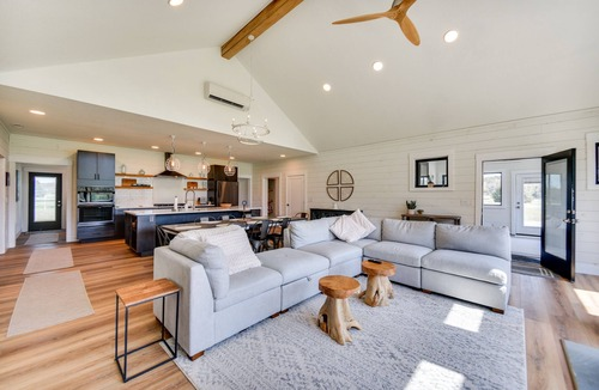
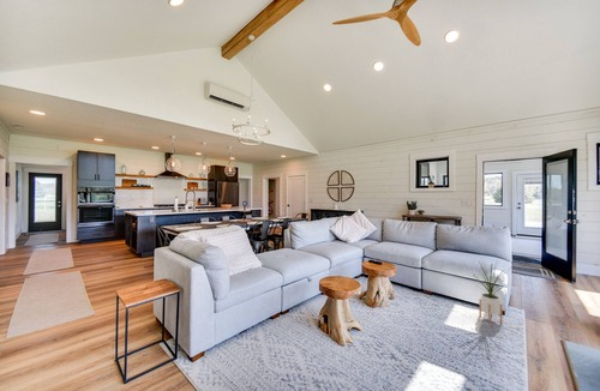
+ house plant (491, 288)
